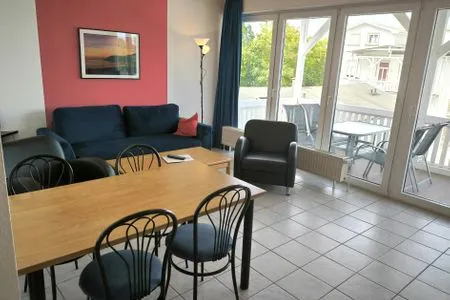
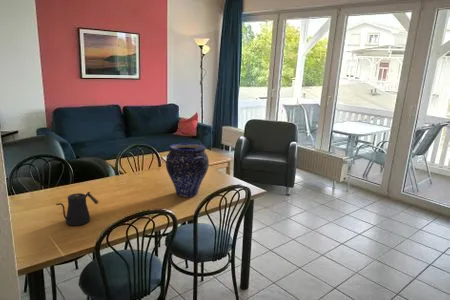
+ kettle (78, 207)
+ vase (187, 170)
